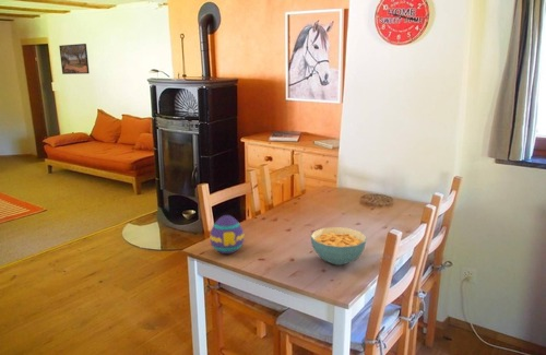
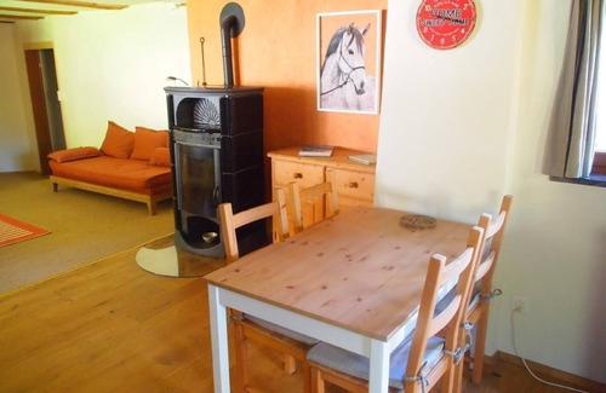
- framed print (73, 59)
- cereal bowl (337, 249)
- decorative egg (226, 234)
